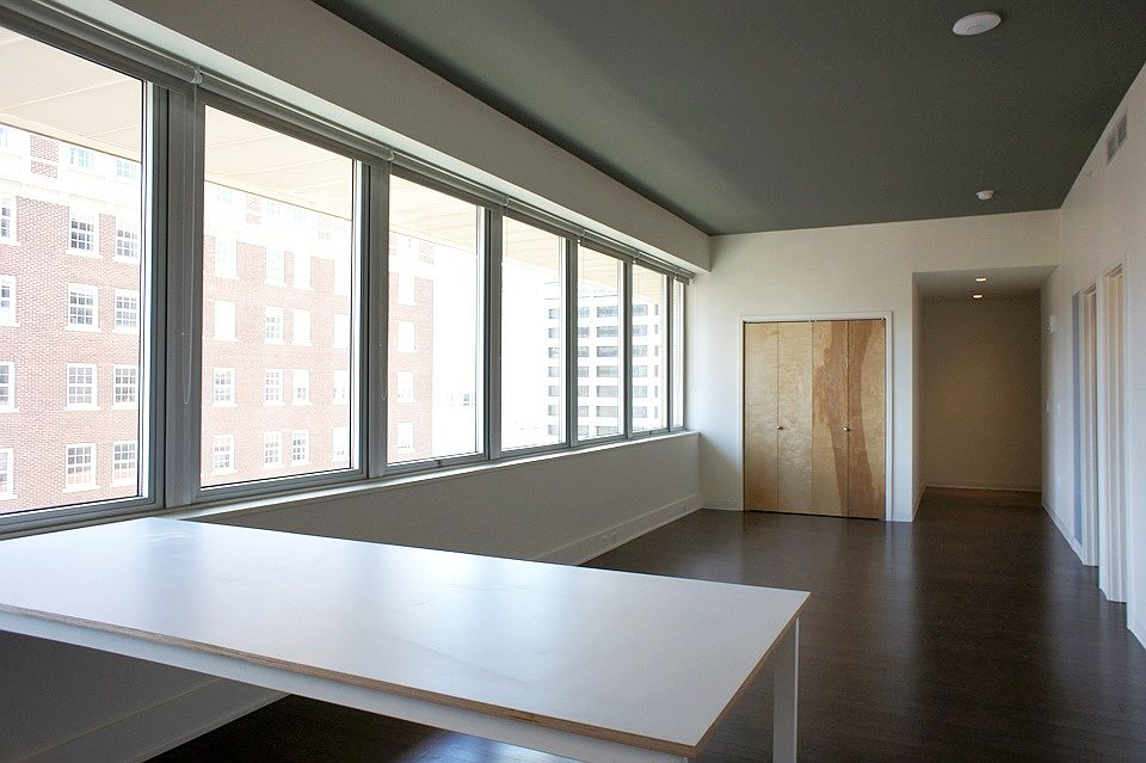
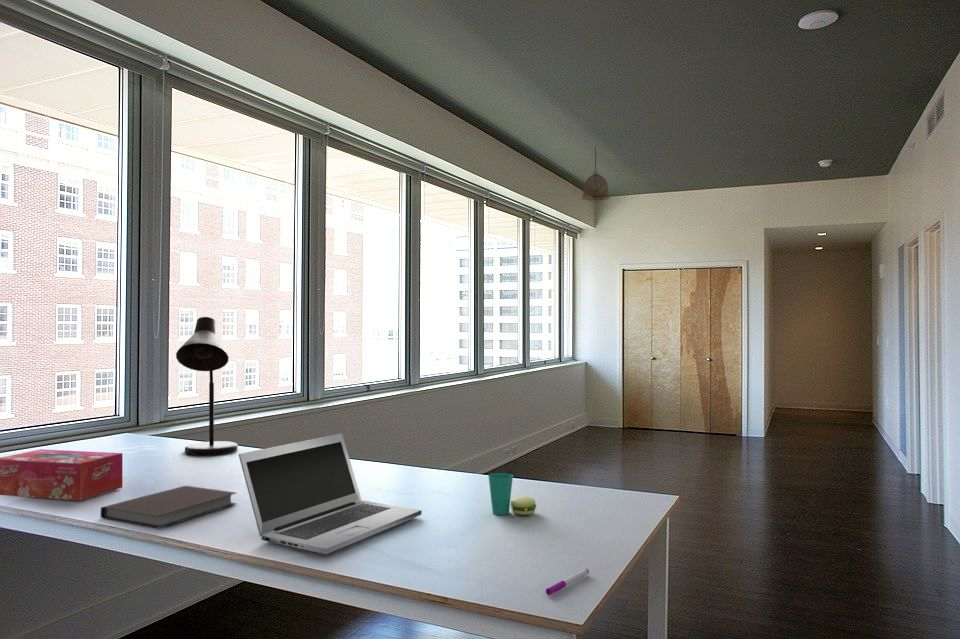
+ desk lamp (209, 386)
+ notebook (171, 505)
+ pen (568, 581)
+ tissue box (59, 473)
+ cup (510, 494)
+ laptop (334, 486)
+ pendant lamp (595, 172)
